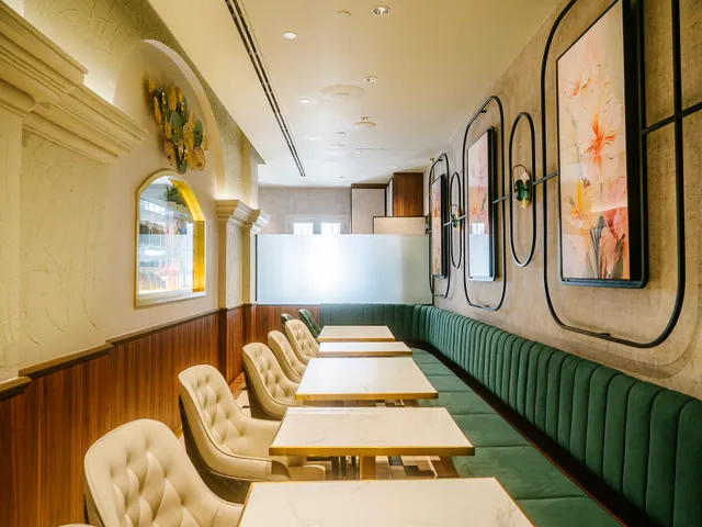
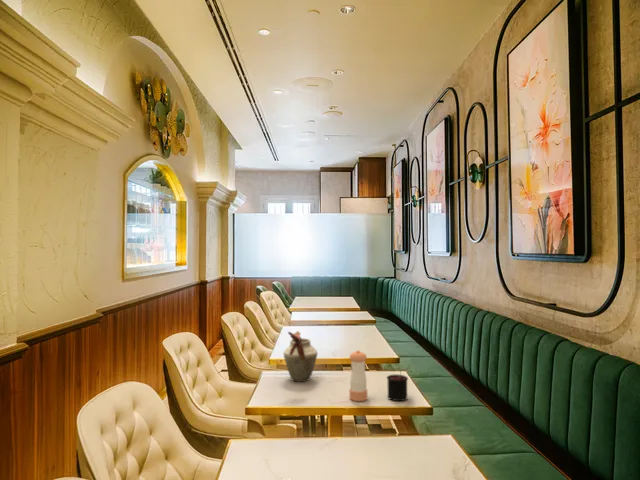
+ vase (300, 354)
+ pepper shaker (358, 374)
+ candle (397, 382)
